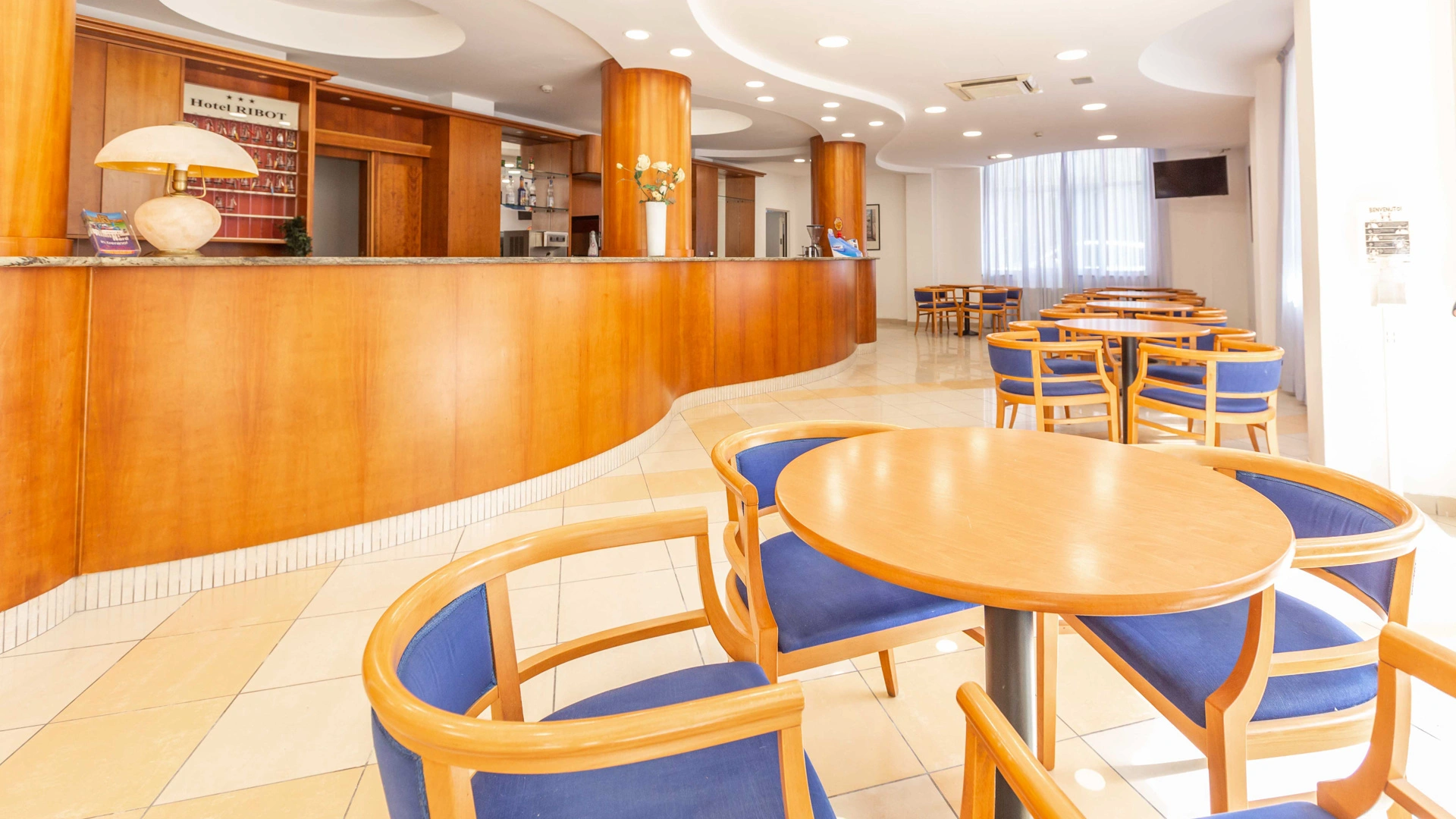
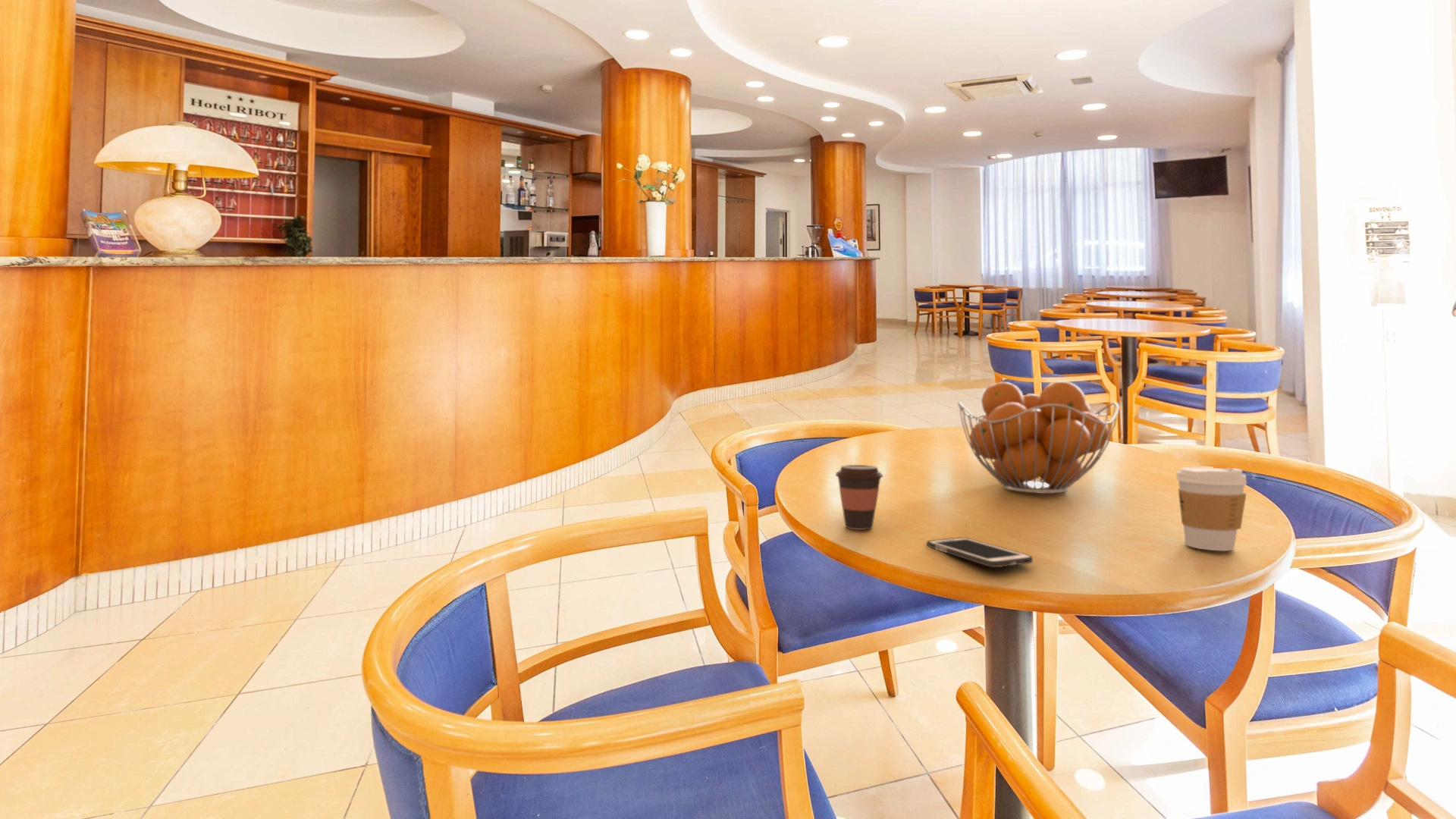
+ fruit basket (1035, 435)
+ coffee cup (1210, 506)
+ cell phone (977, 551)
+ coffee cup (858, 497)
